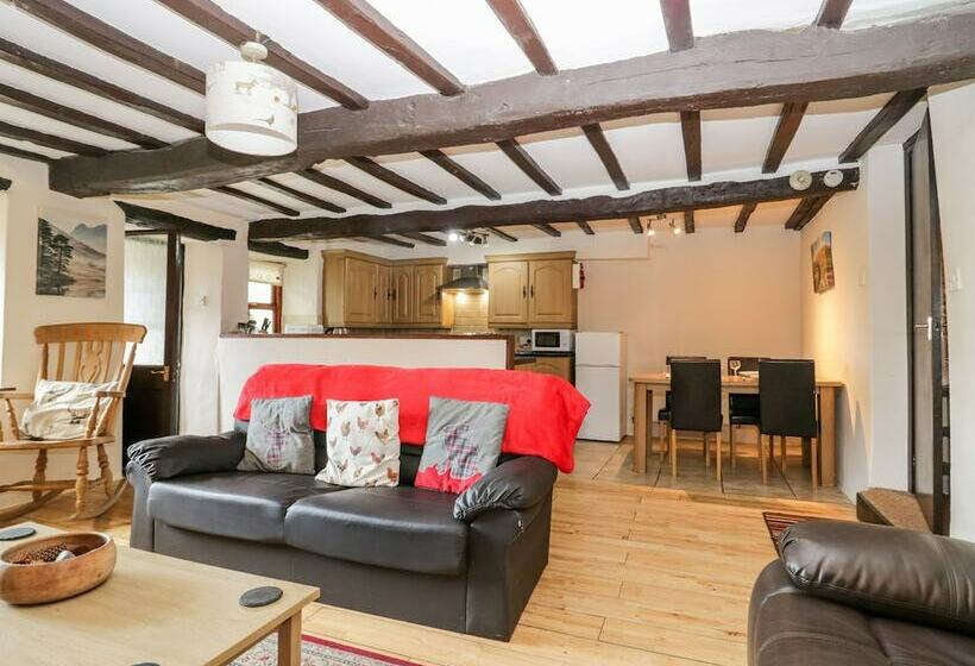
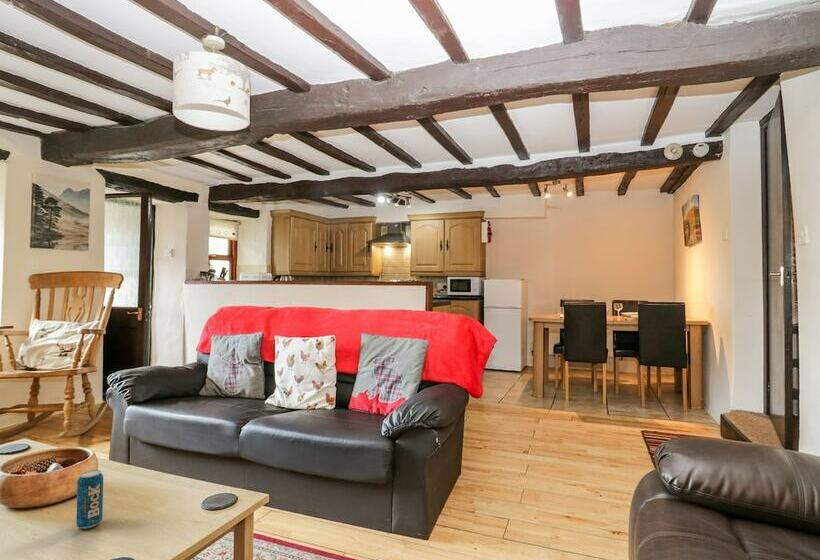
+ beverage can (90, 498)
